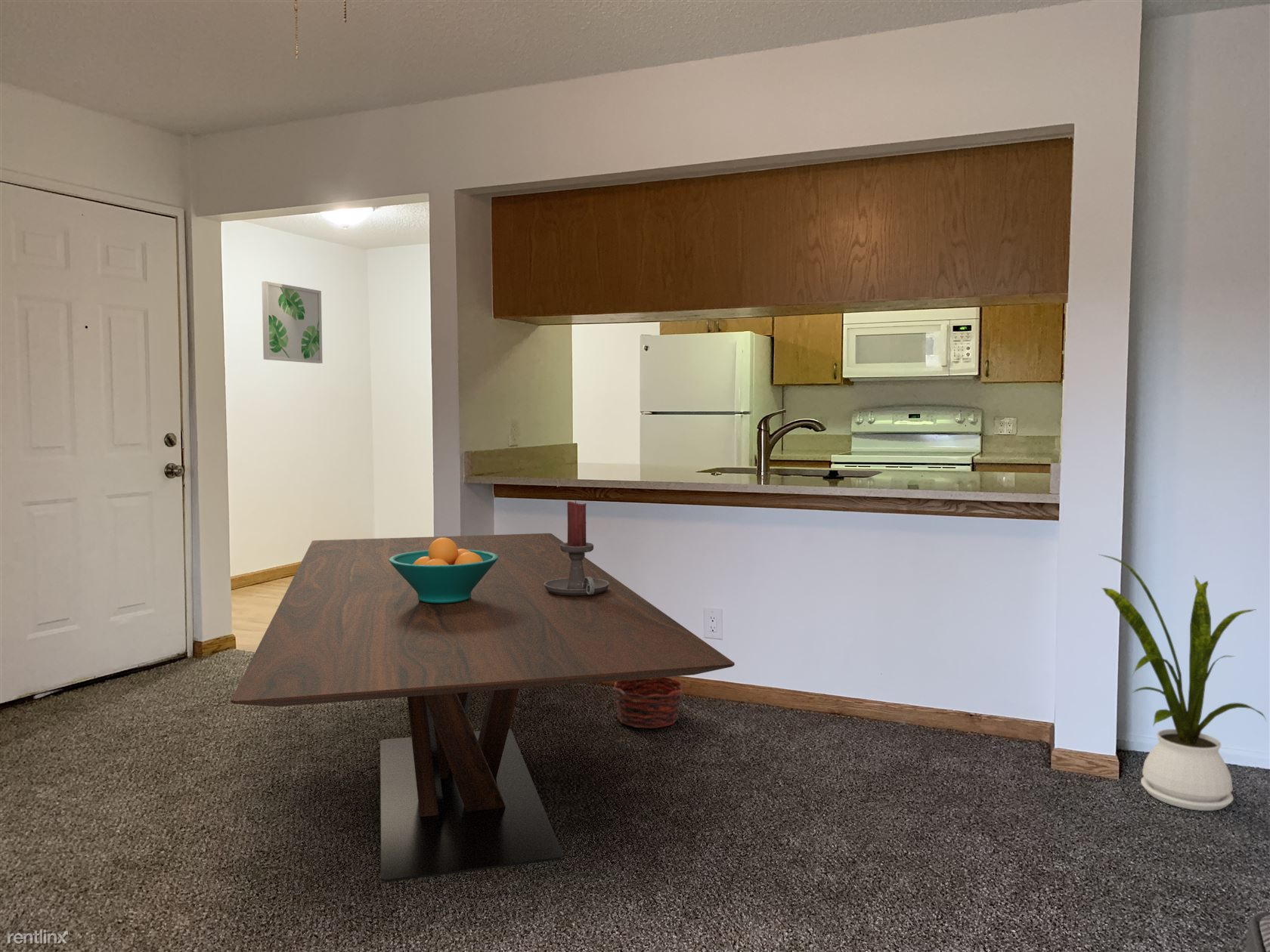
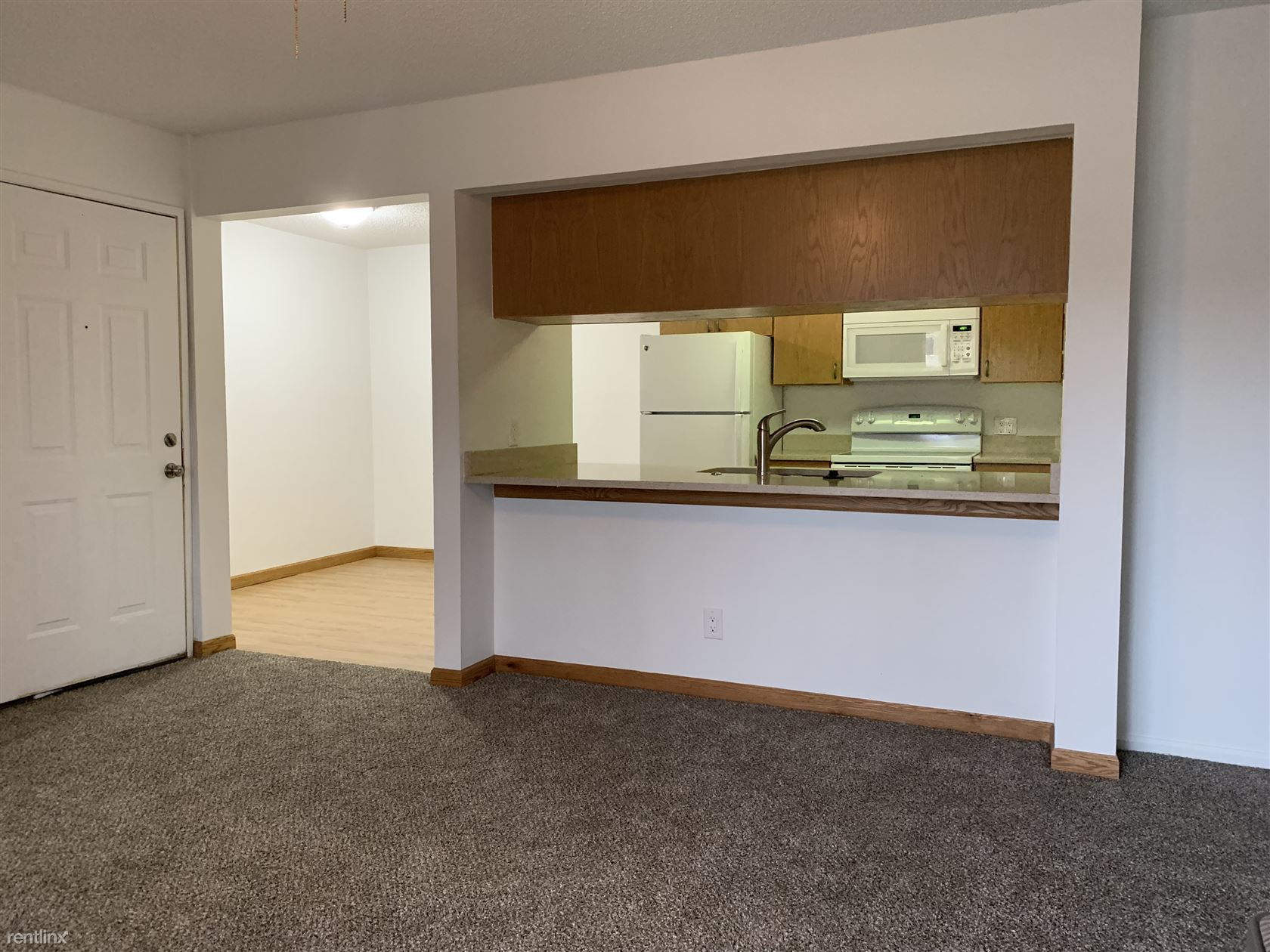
- wall art (293, 323)
- basket (651, 678)
- dining table (457, 688)
- fruit bowl (444, 567)
- house plant (1179, 676)
- candle holder (579, 546)
